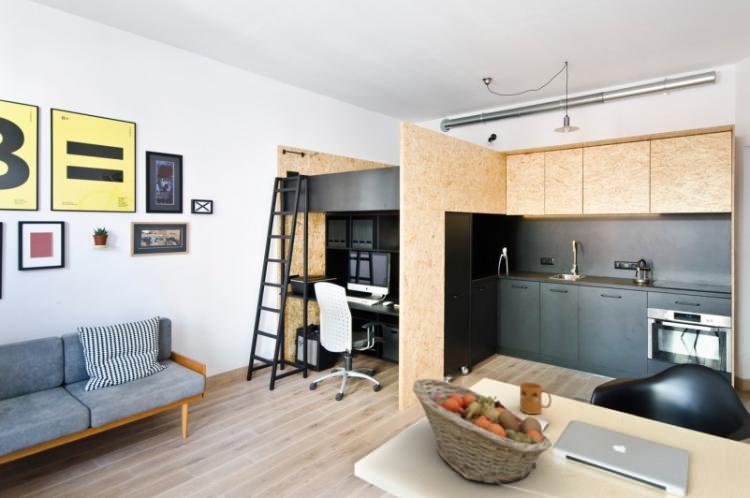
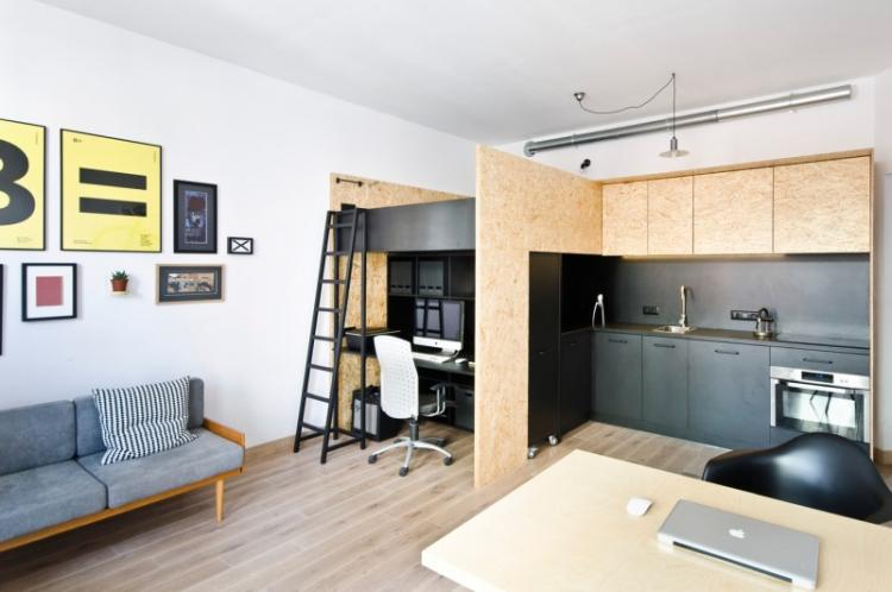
- fruit basket (476, 422)
- mug (535, 398)
